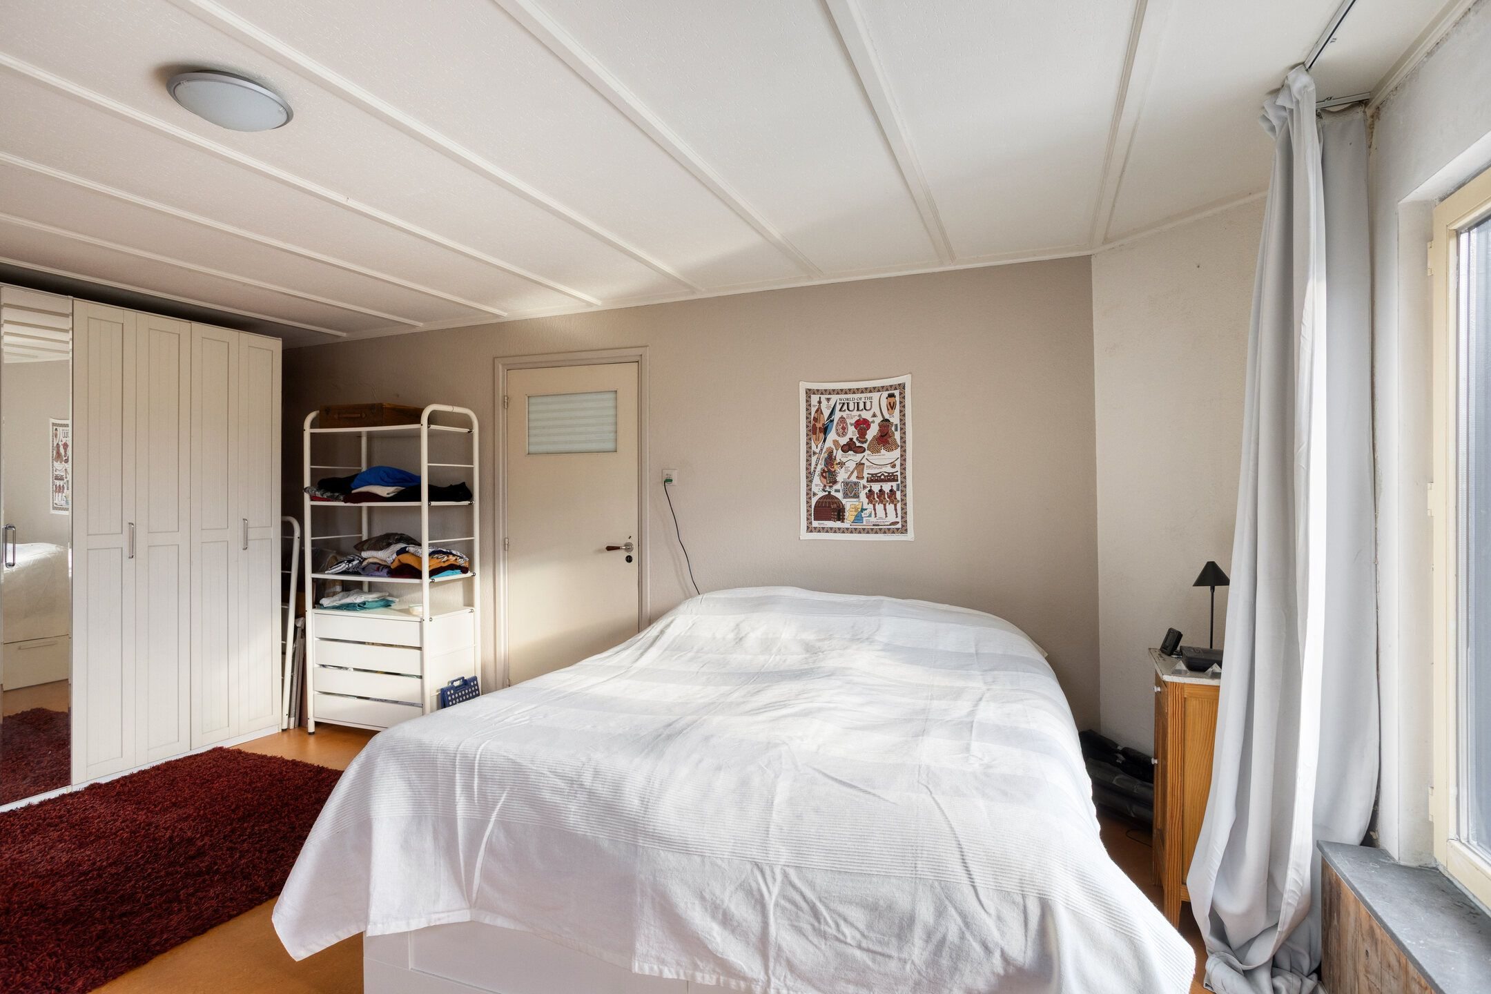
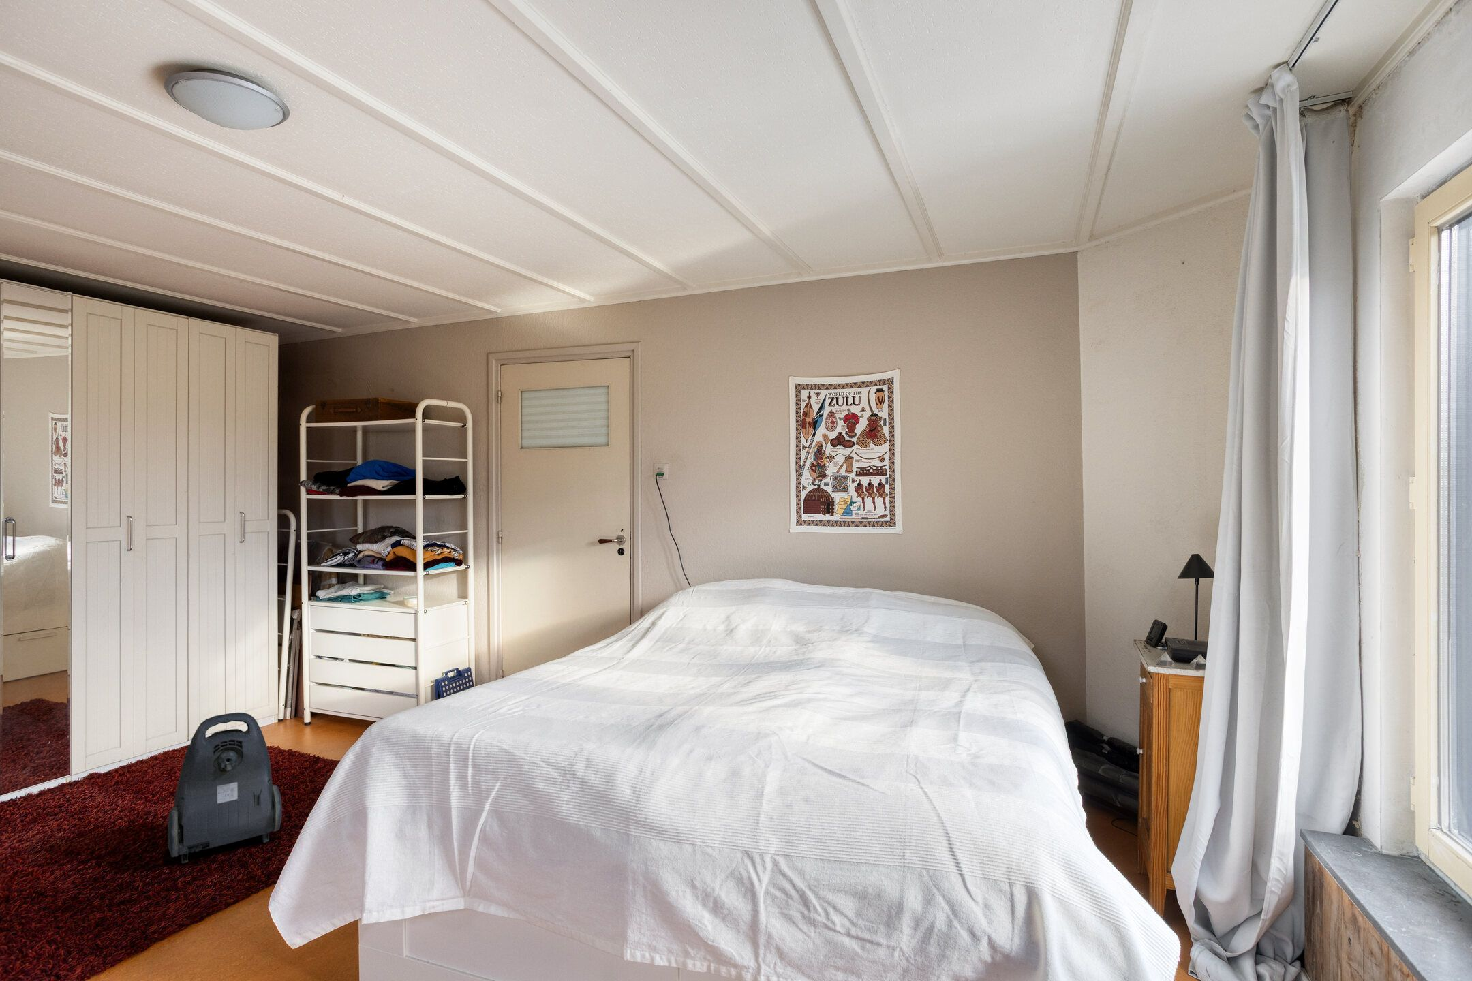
+ vacuum cleaner (227, 777)
